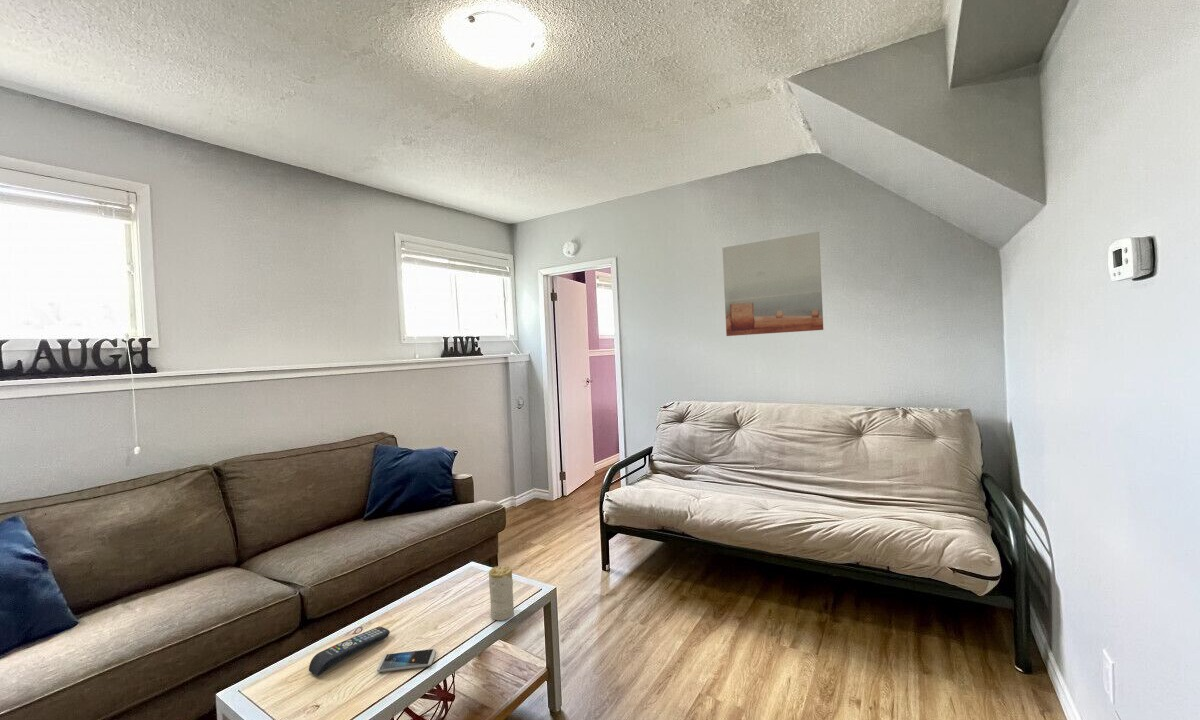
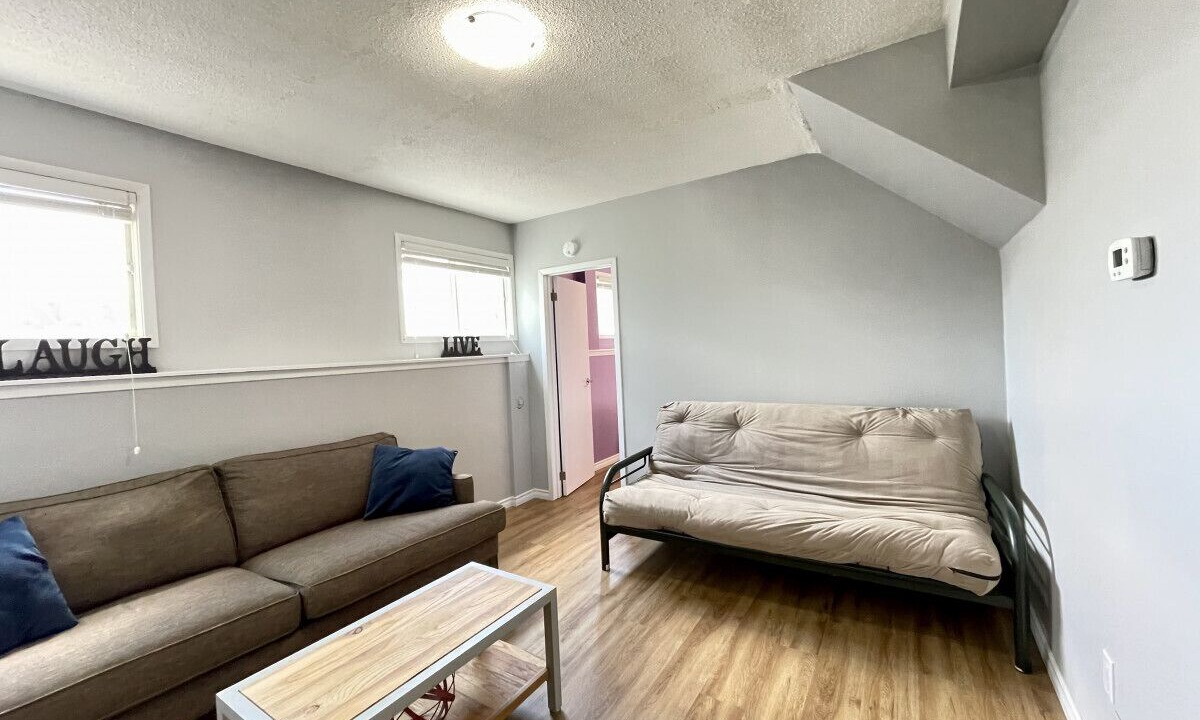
- candle (501, 592)
- wall art (770, 286)
- smartphone (407, 660)
- remote control (351, 647)
